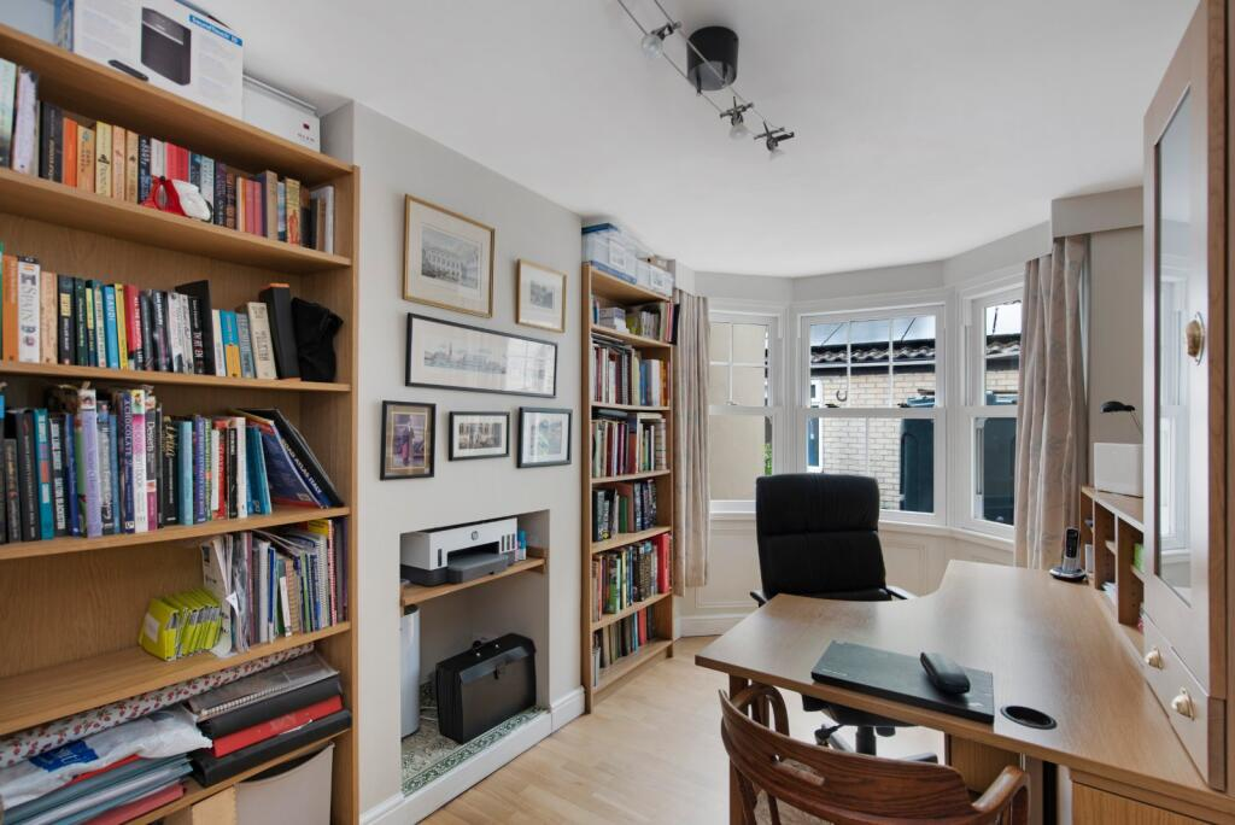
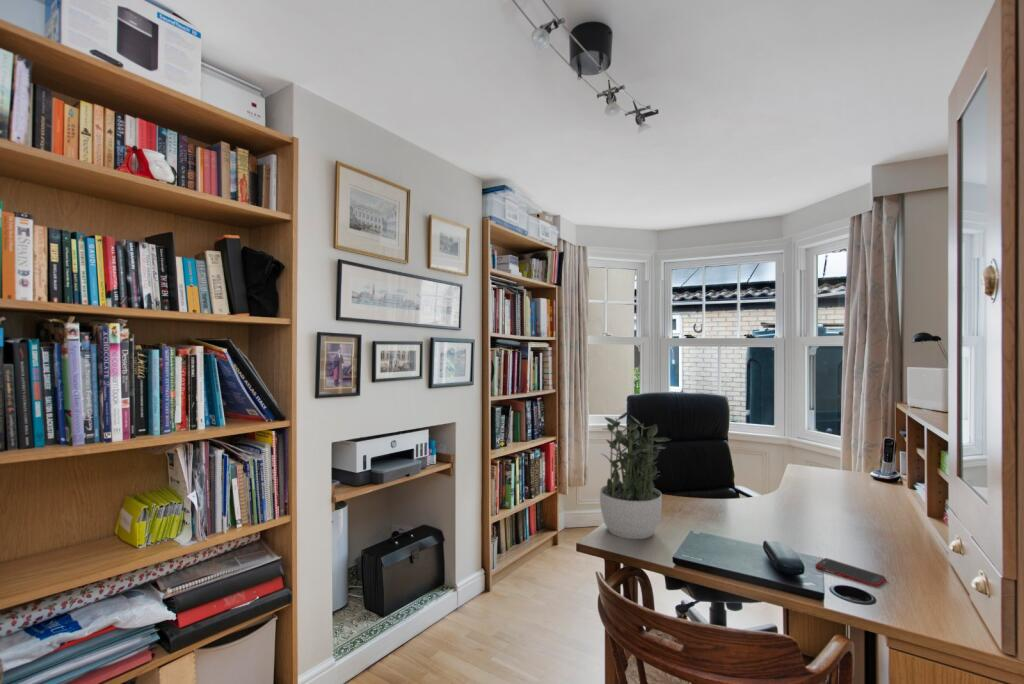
+ cell phone (849, 572)
+ potted plant (634, 471)
